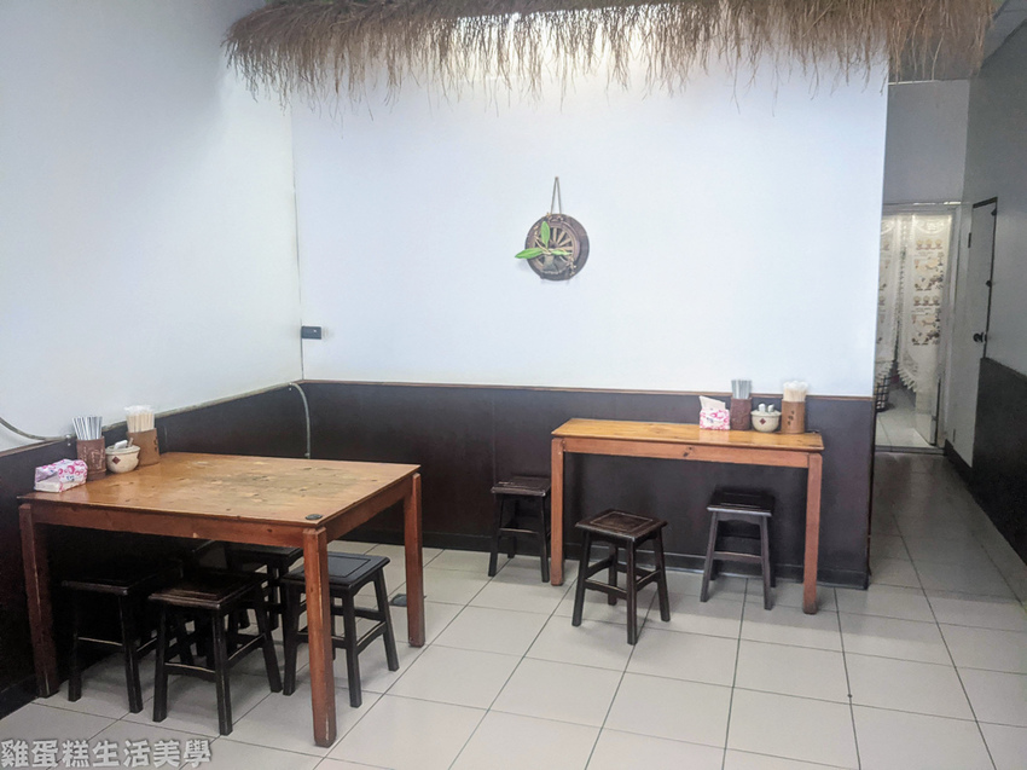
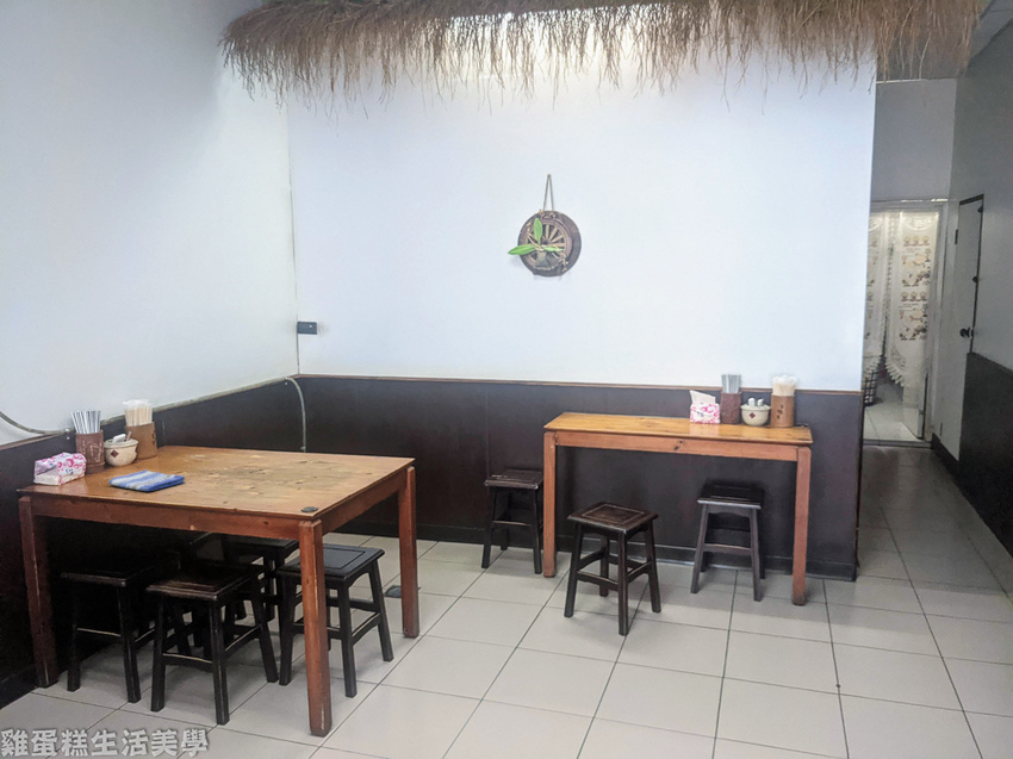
+ dish towel (147, 480)
